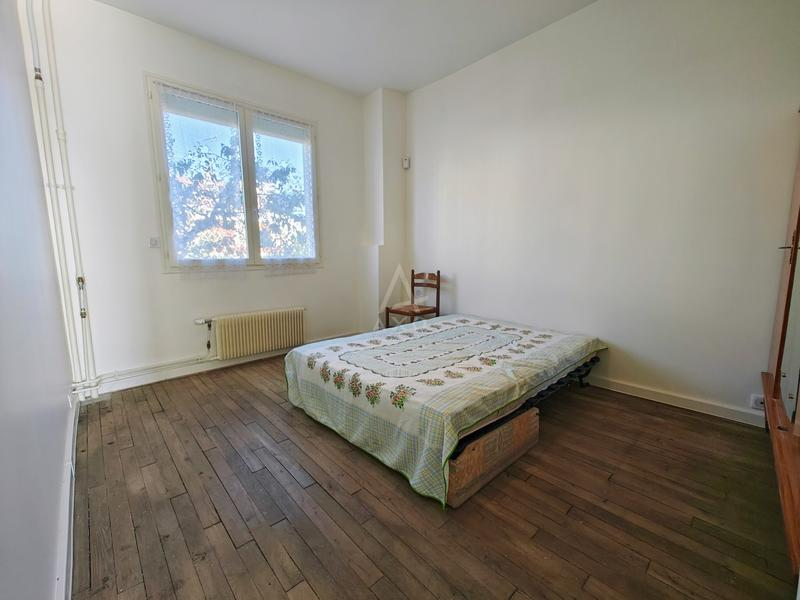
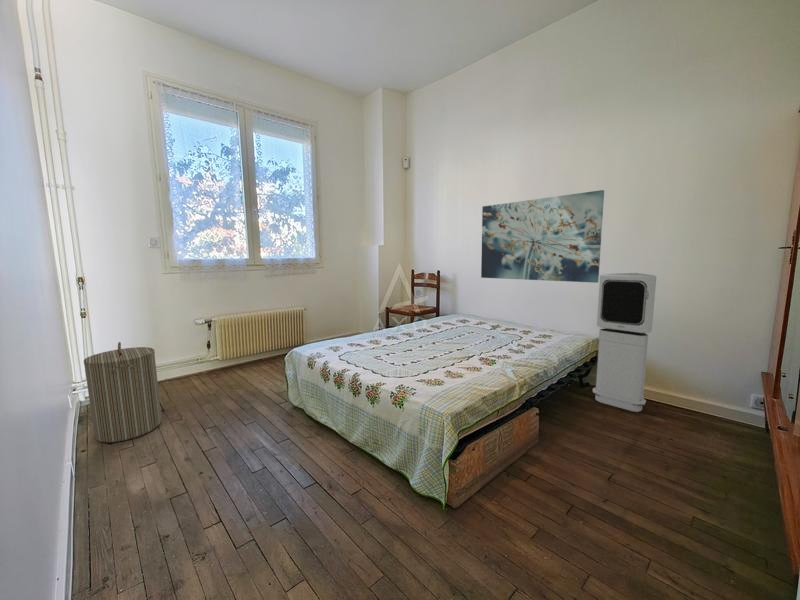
+ air purifier (626, 338)
+ laundry hamper (124, 386)
+ wall art (534, 240)
